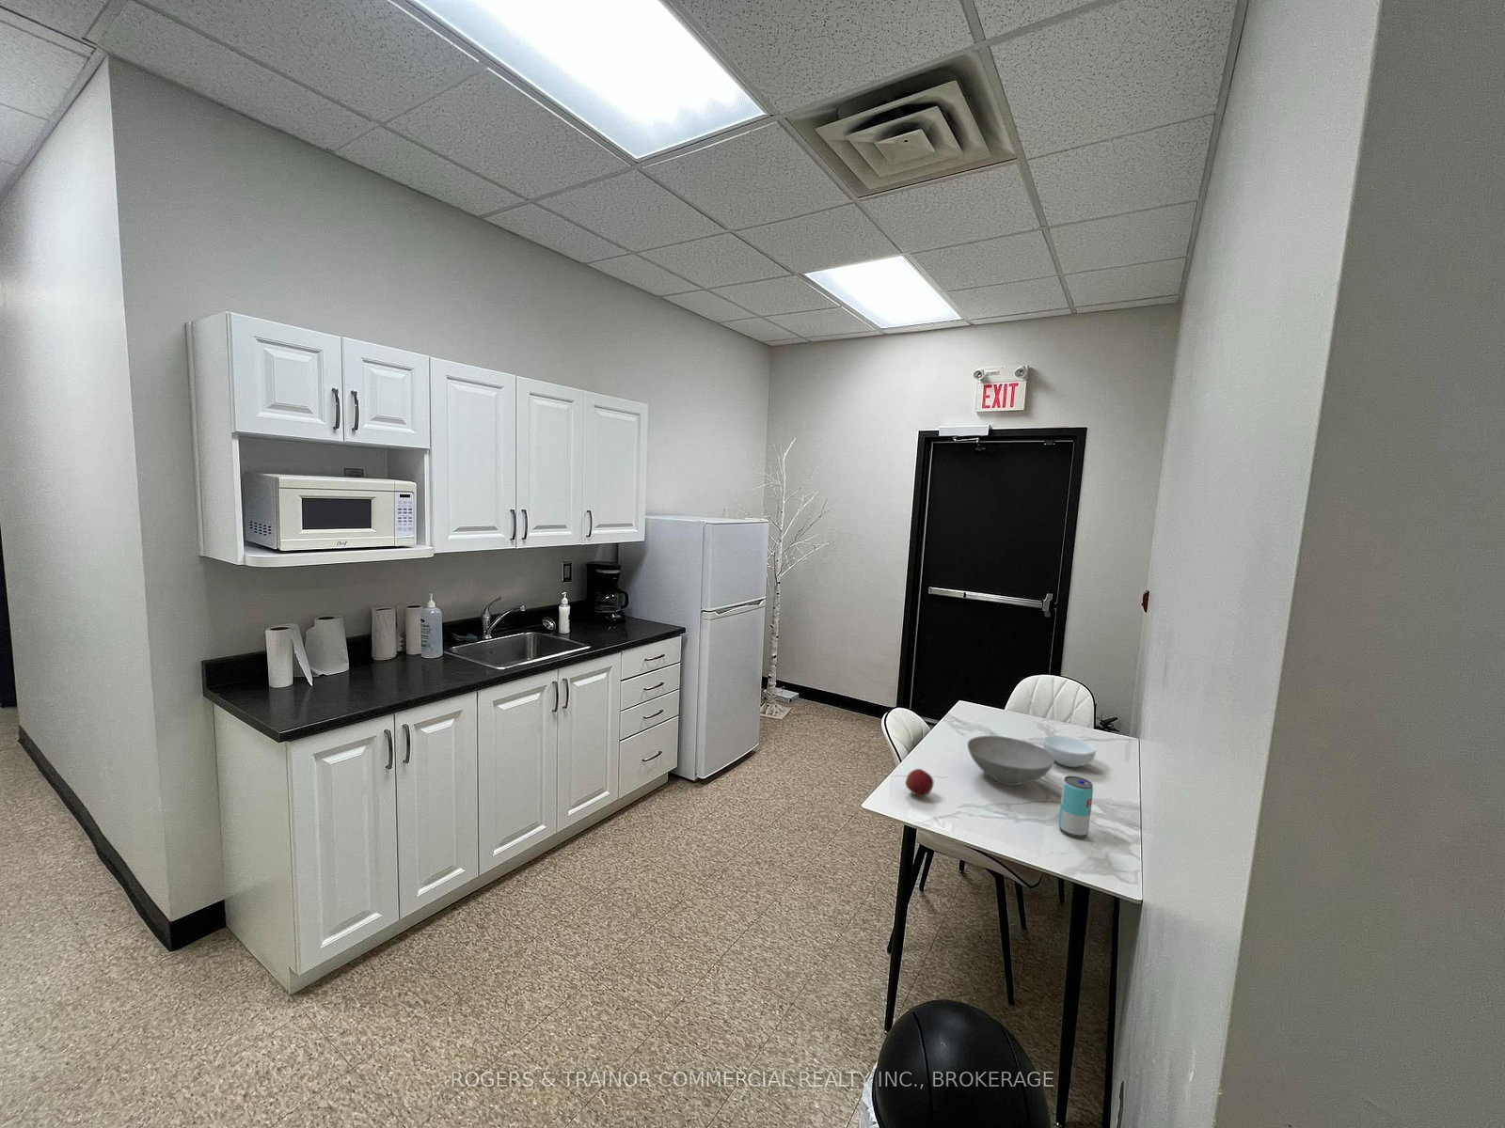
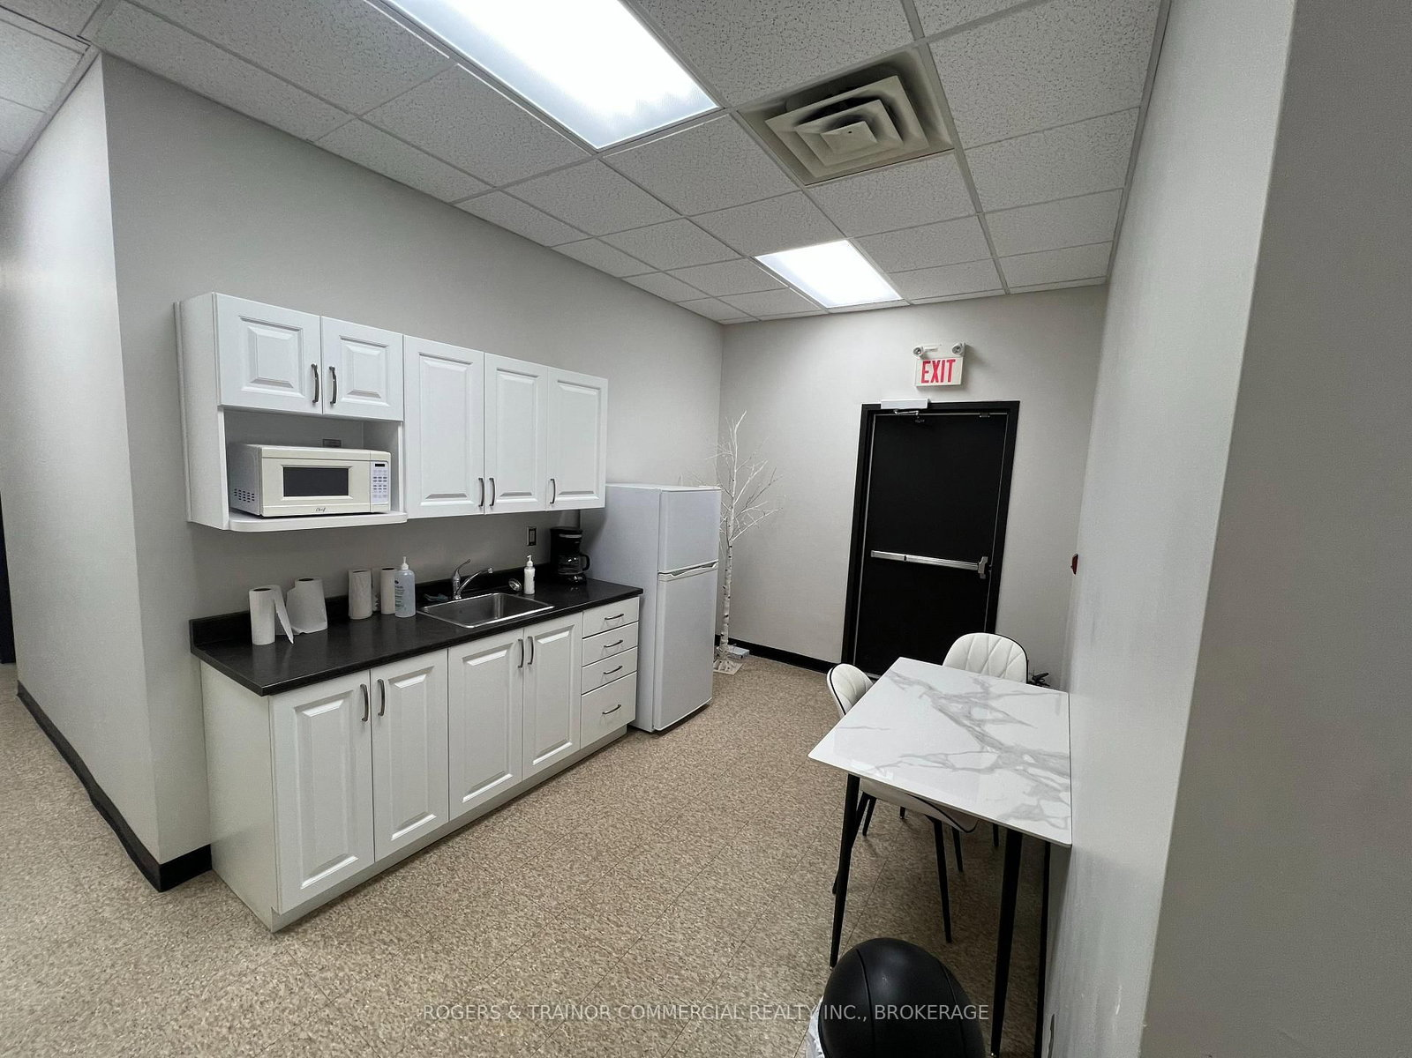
- cereal bowl (1068, 752)
- apple (918, 782)
- beverage can (1075, 807)
- bowl (1008, 765)
